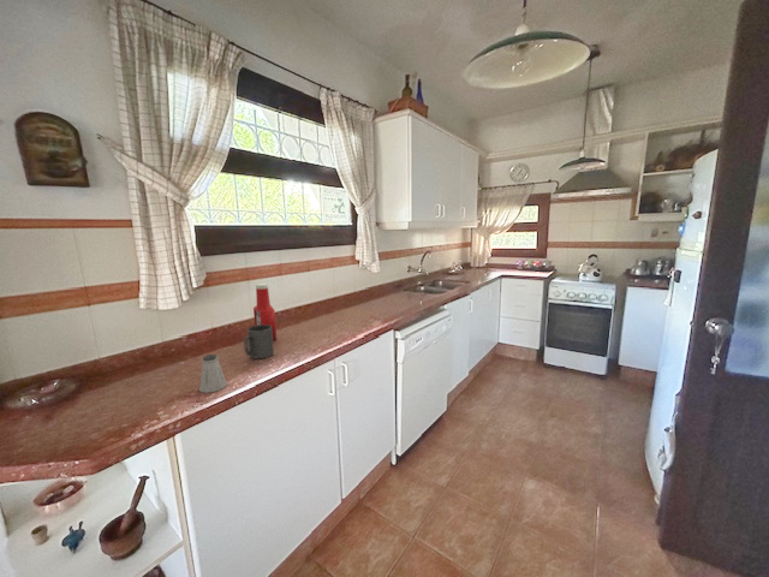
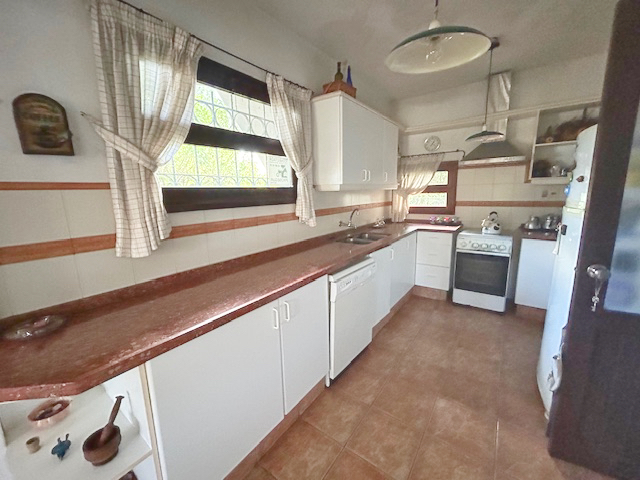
- mug (257, 343)
- saltshaker (211, 371)
- soap bottle (263, 311)
